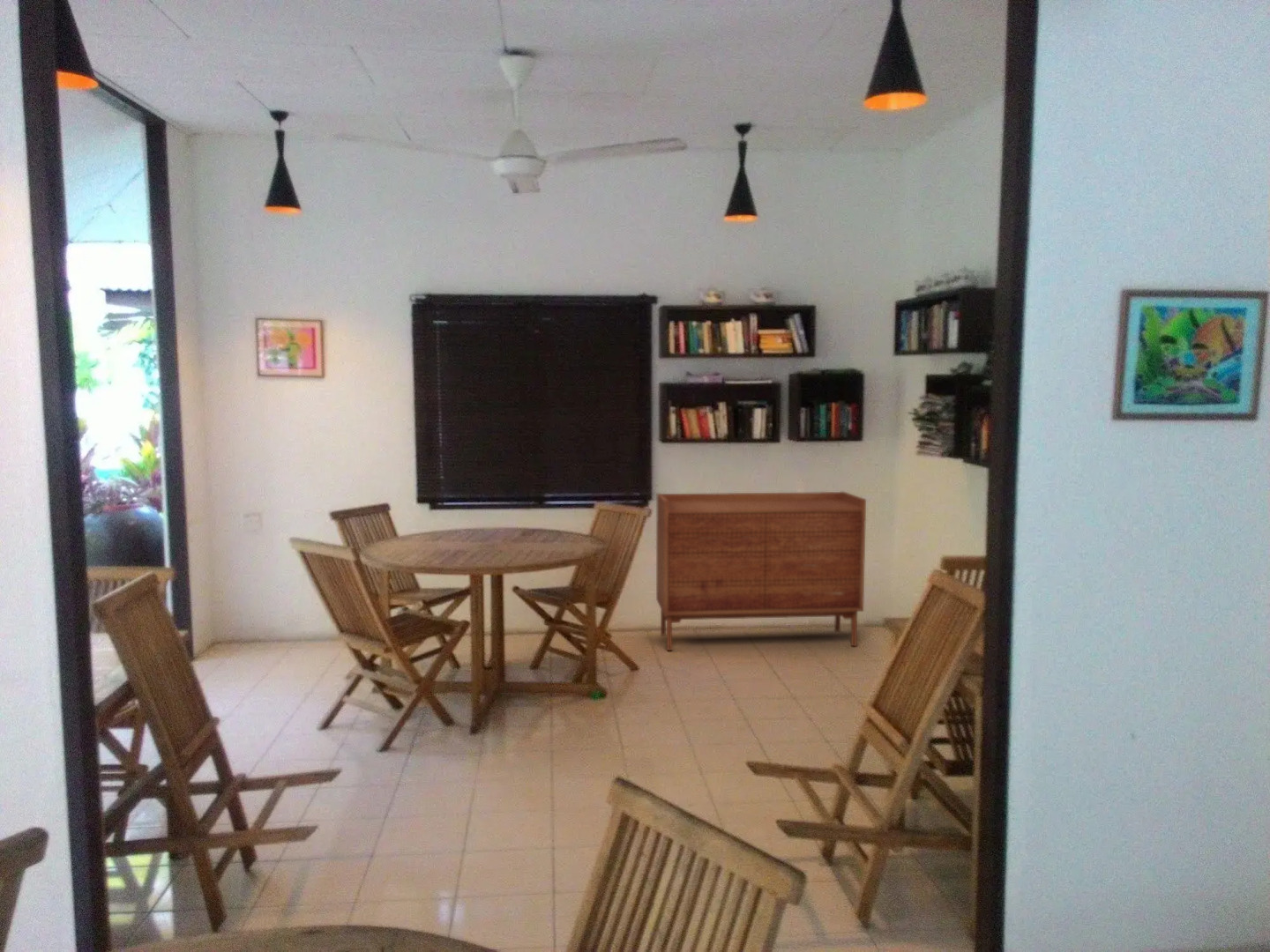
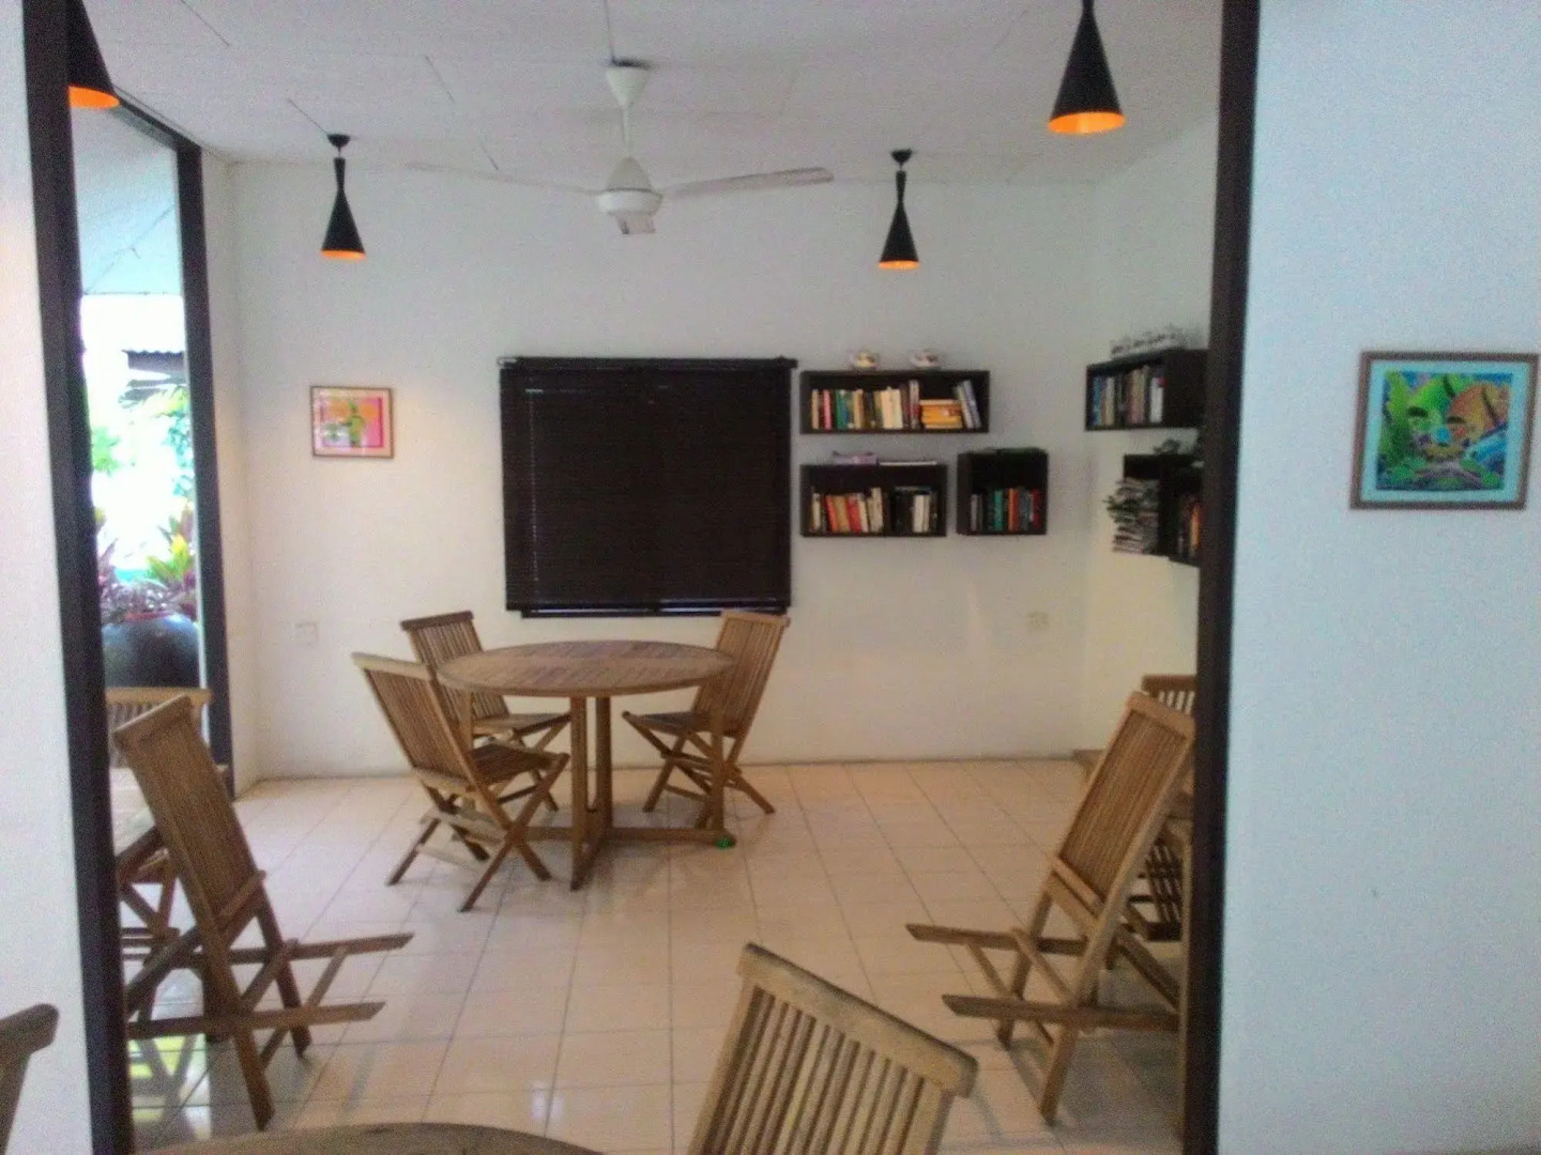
- sideboard (757, 569)
